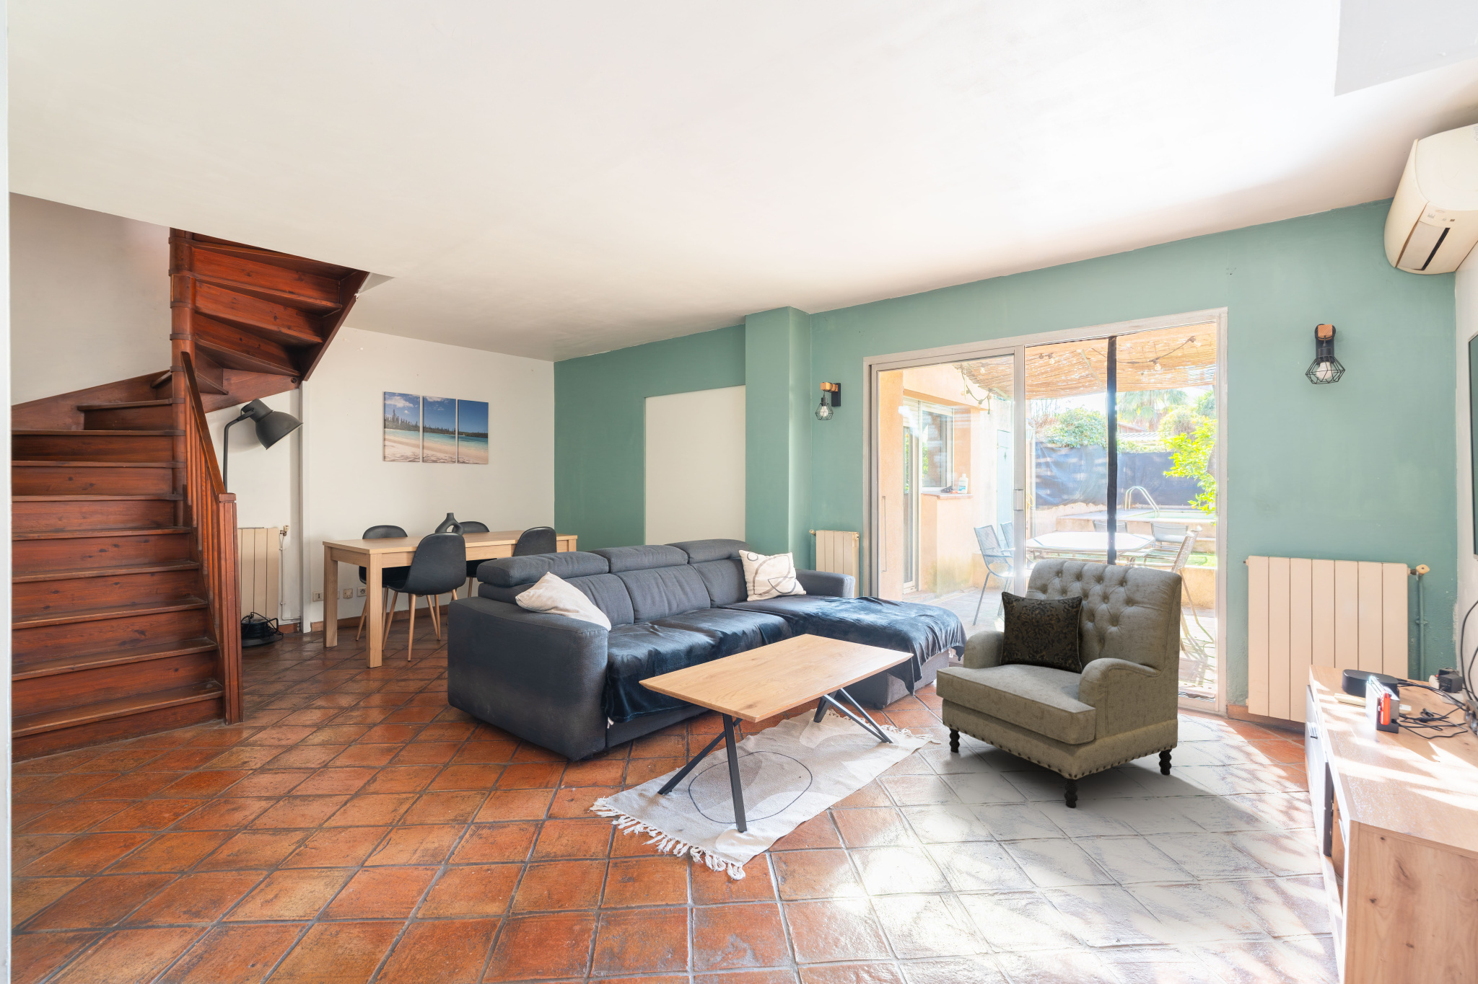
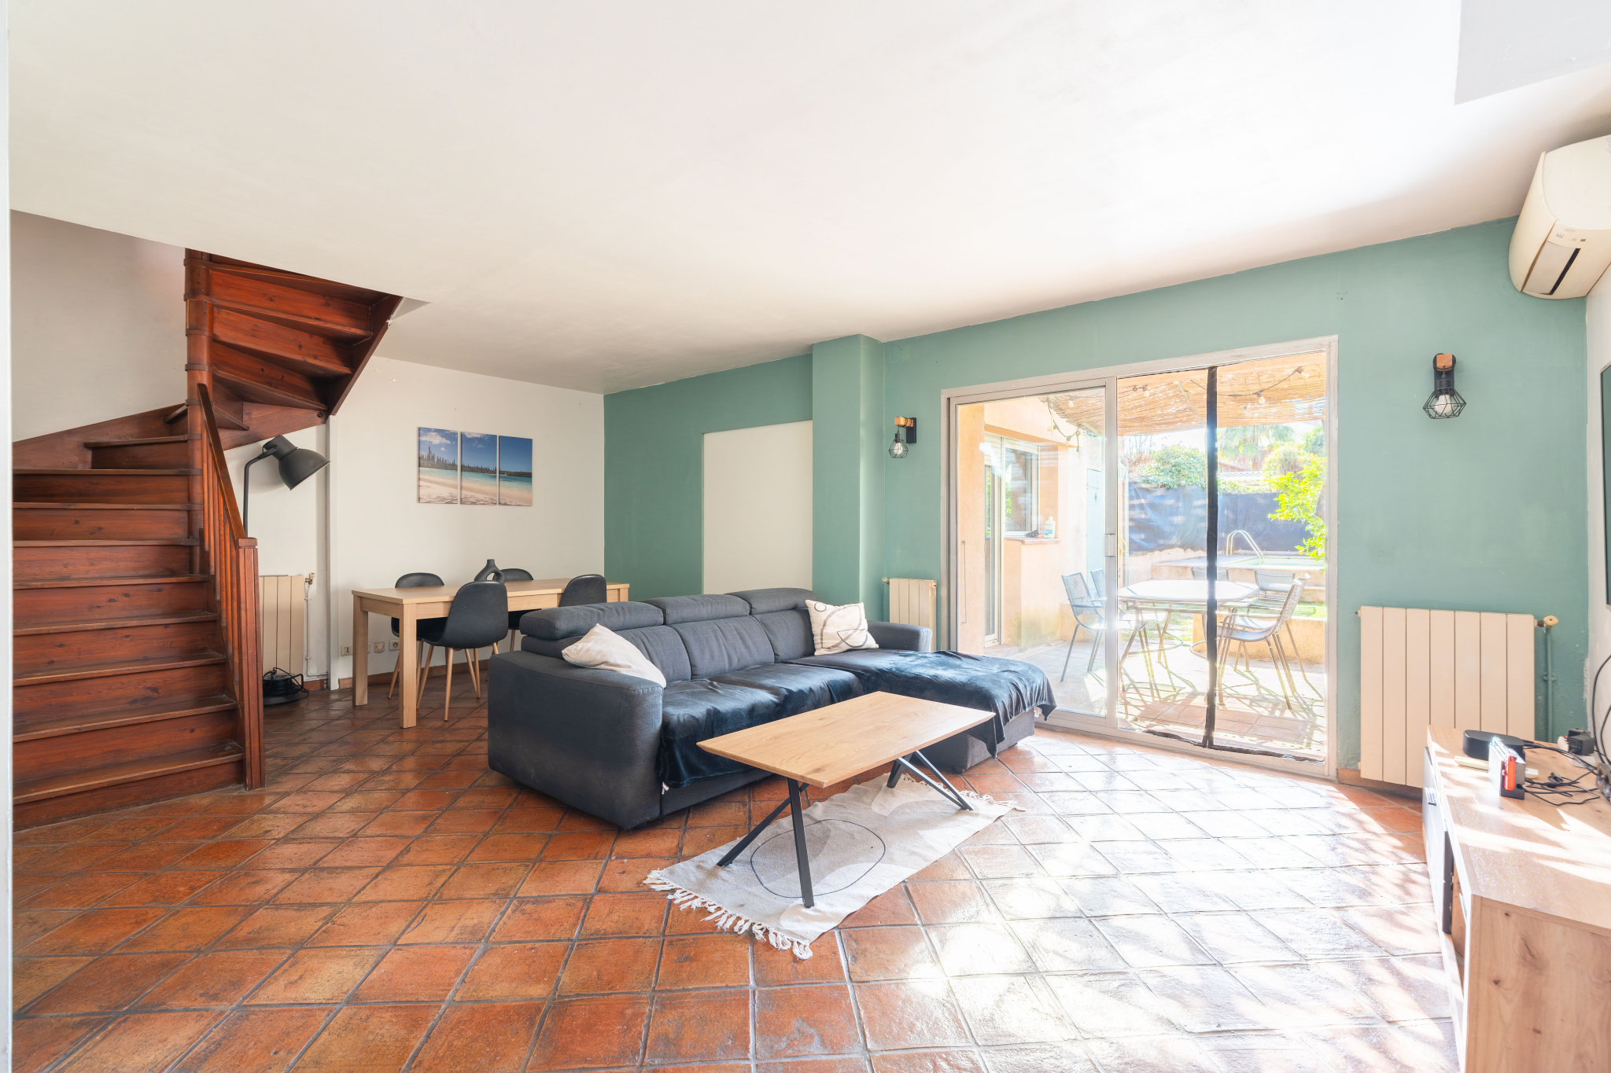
- armchair (1056, 664)
